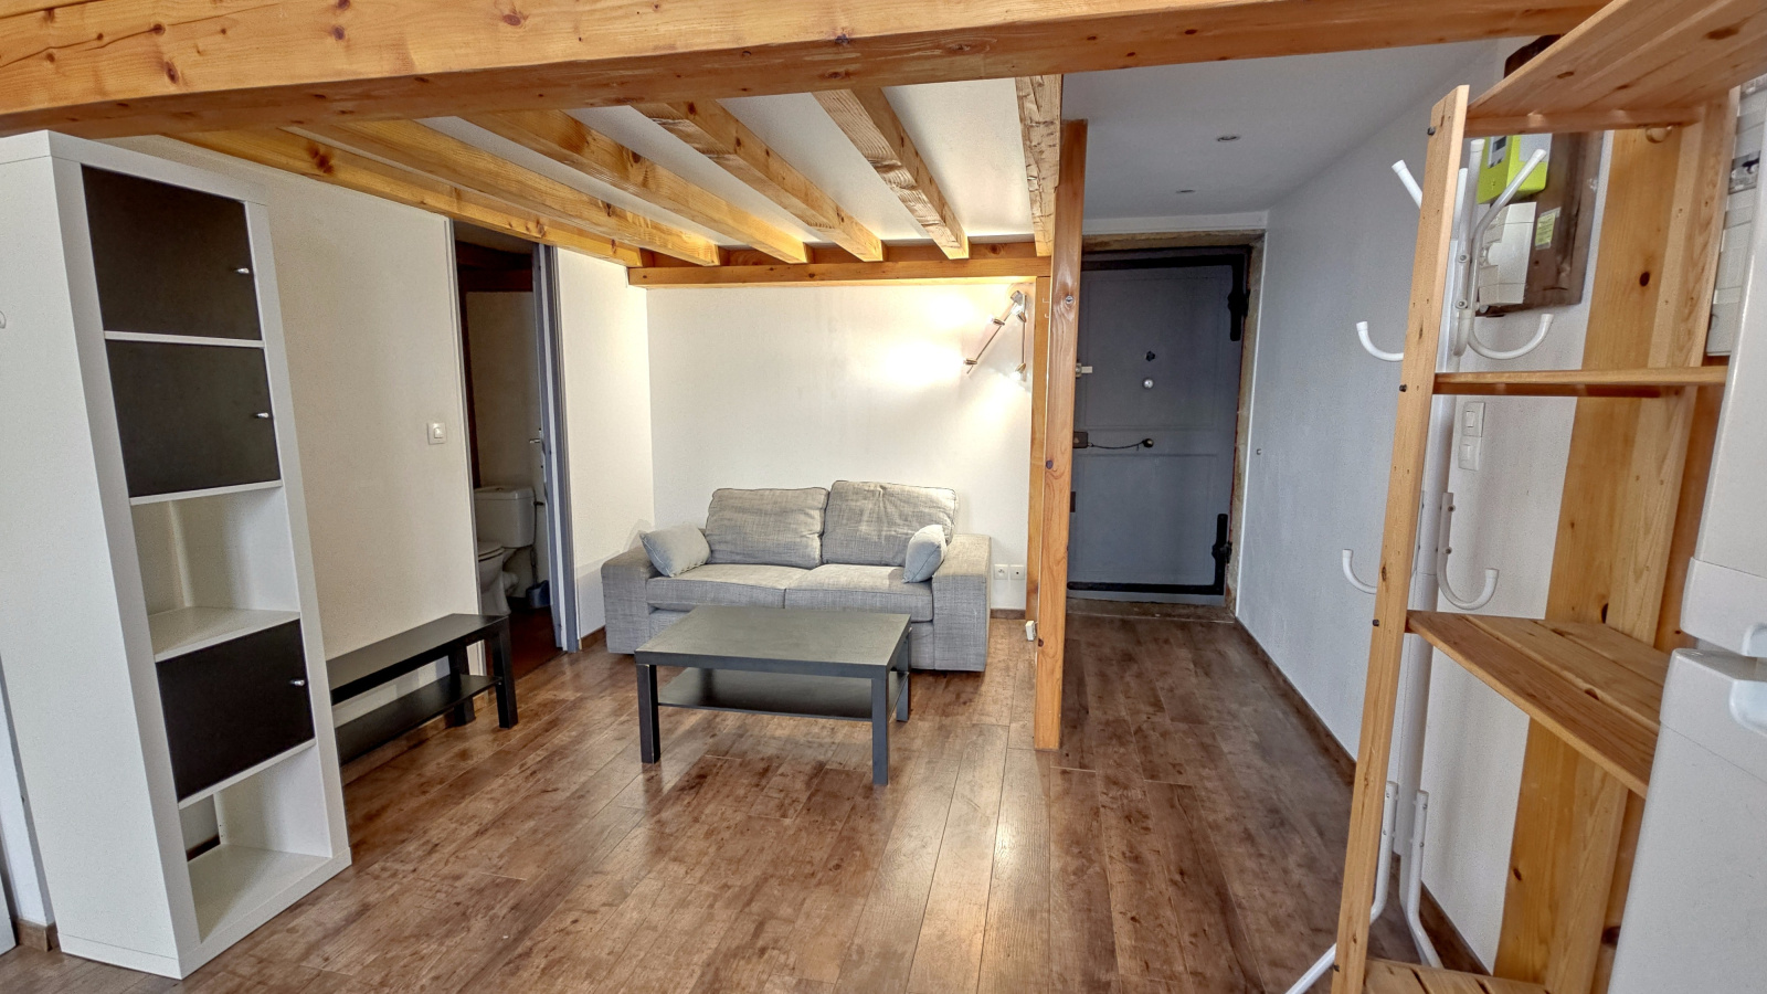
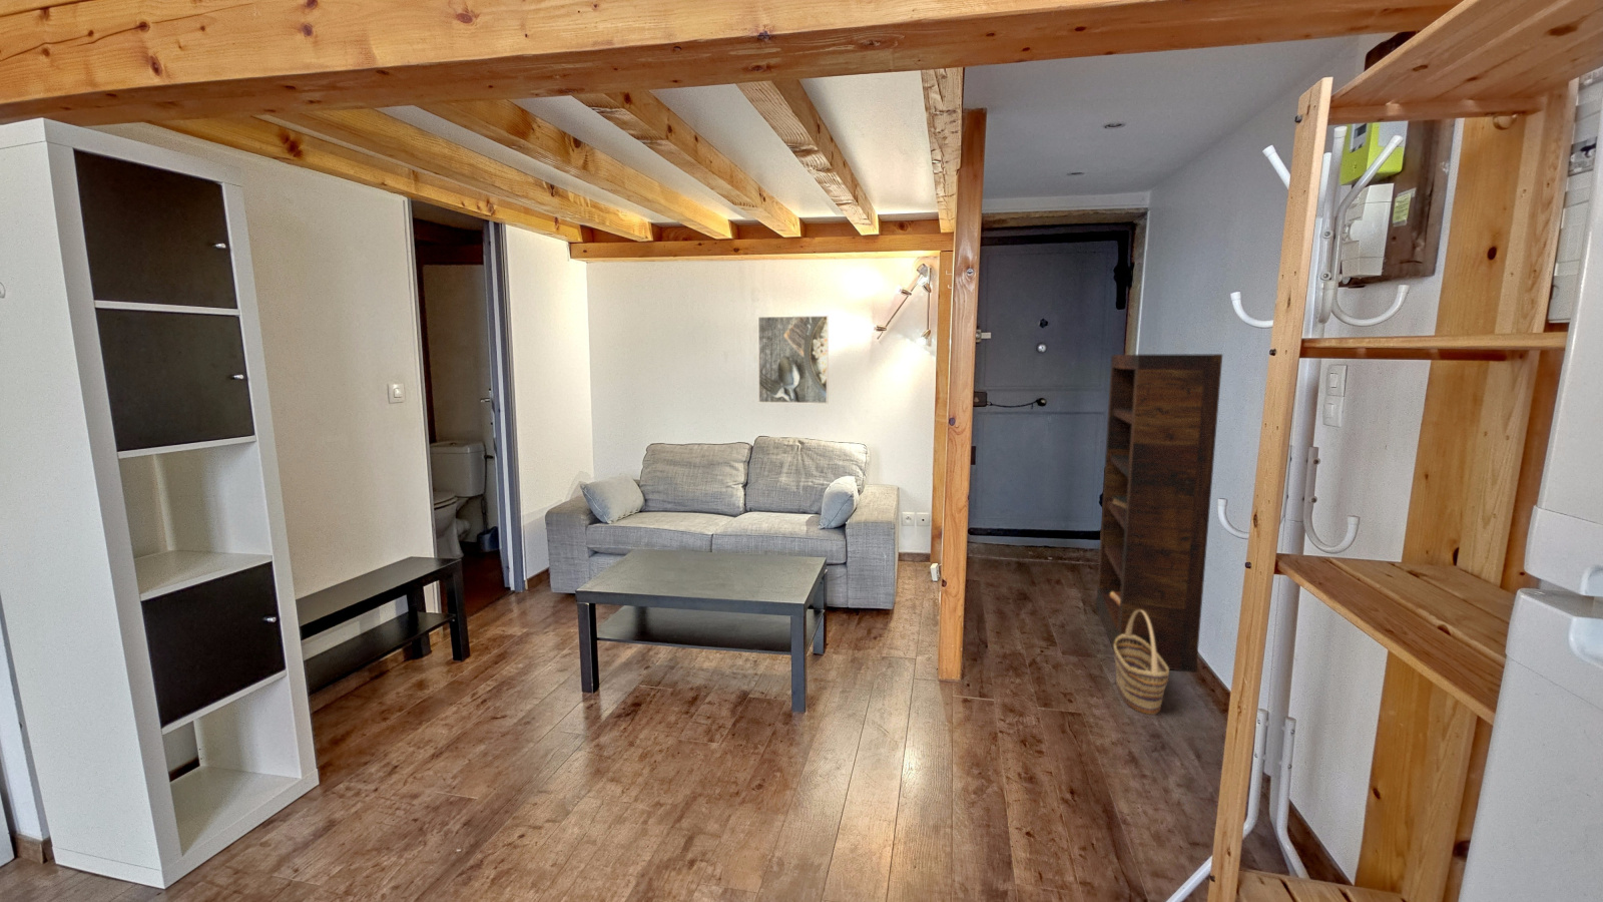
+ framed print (793, 360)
+ bookcase (1149, 498)
+ basket (1141, 653)
